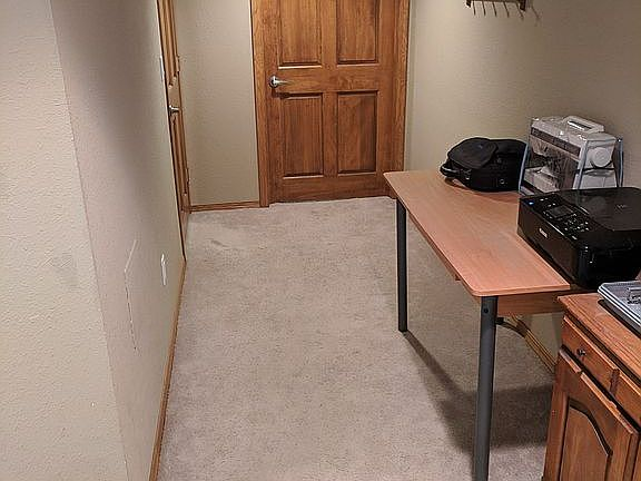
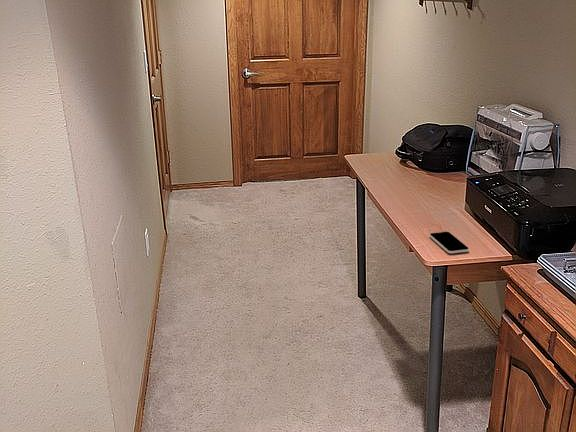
+ smartphone (448, 242)
